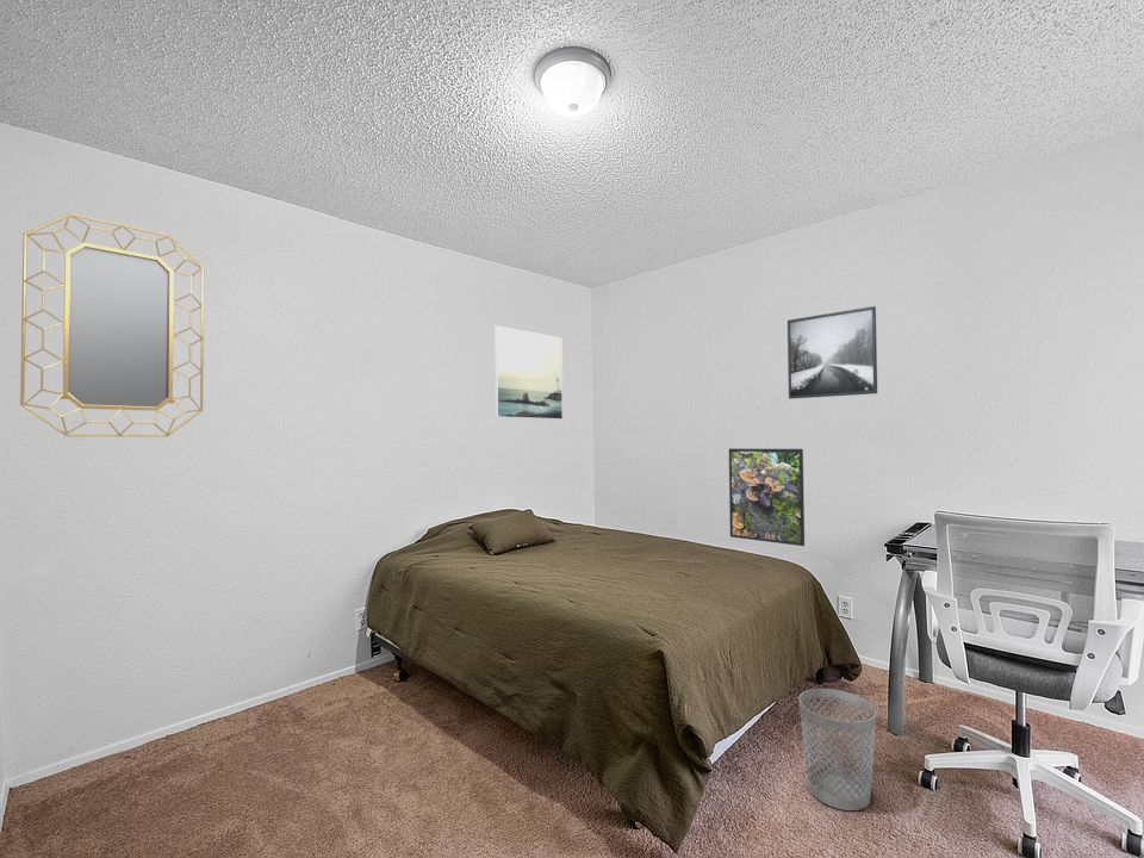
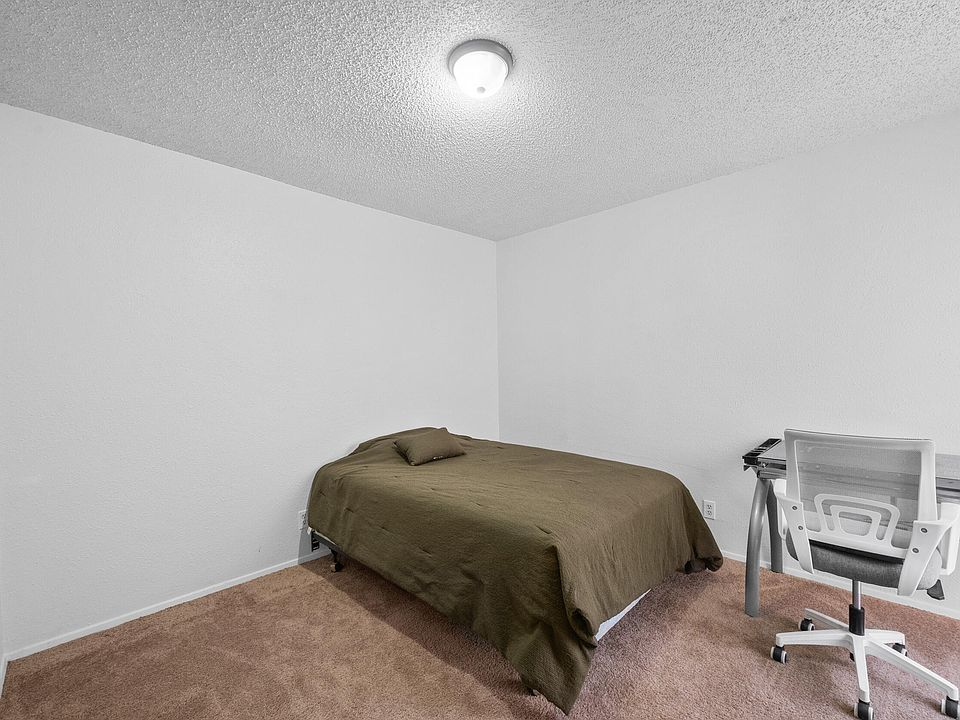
- home mirror (122, 329)
- wastebasket (837, 747)
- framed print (829, 354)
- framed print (529, 374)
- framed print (764, 495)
